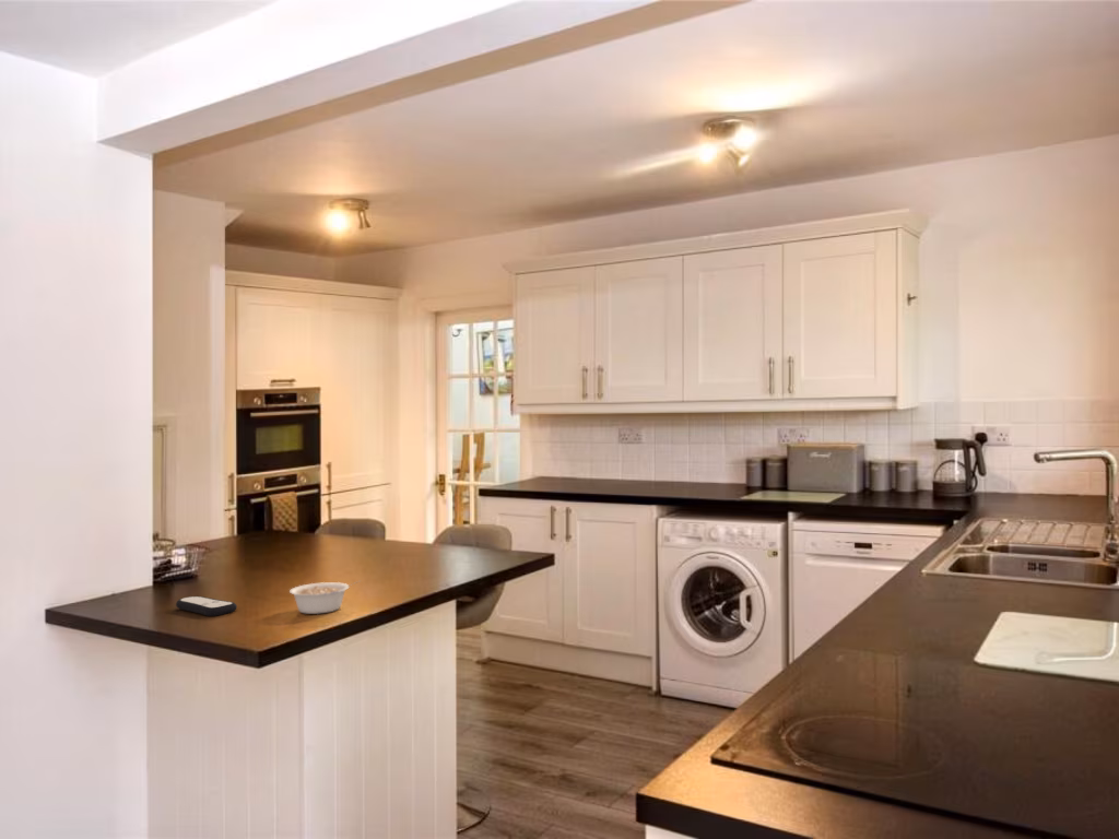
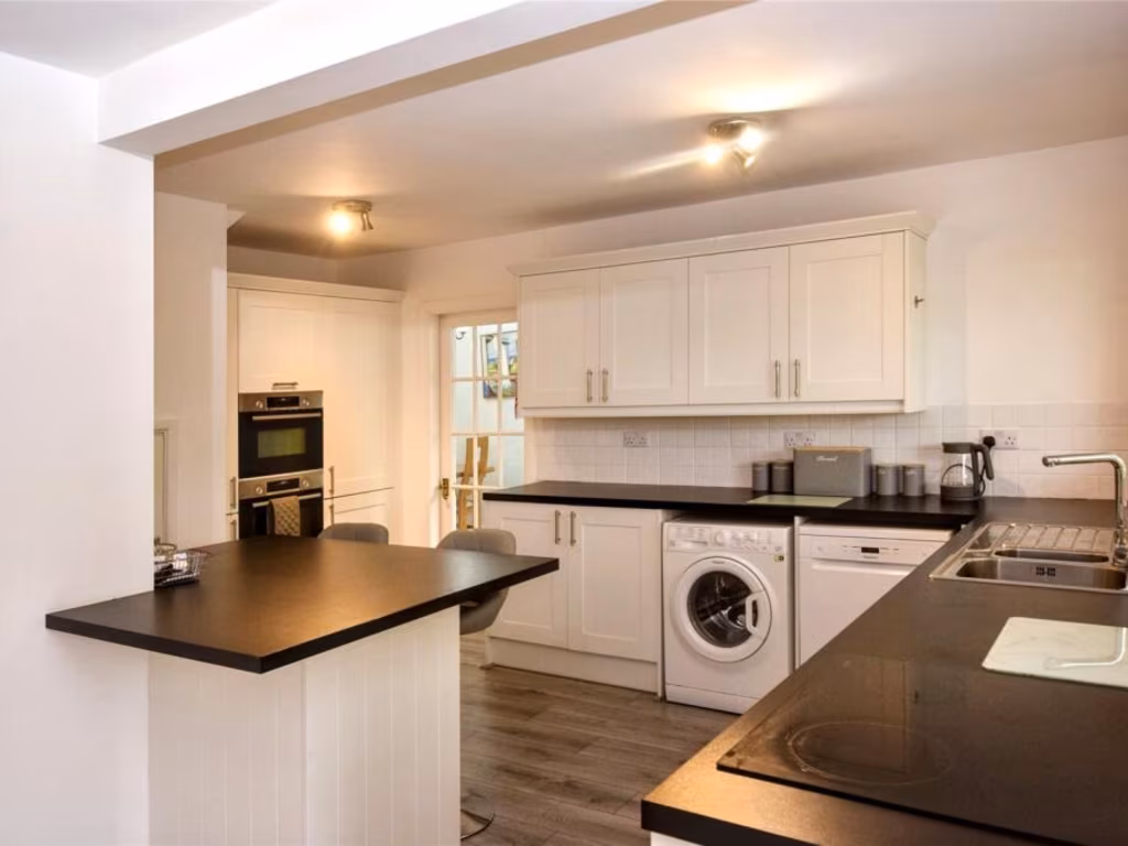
- remote control (204, 605)
- legume (321, 595)
